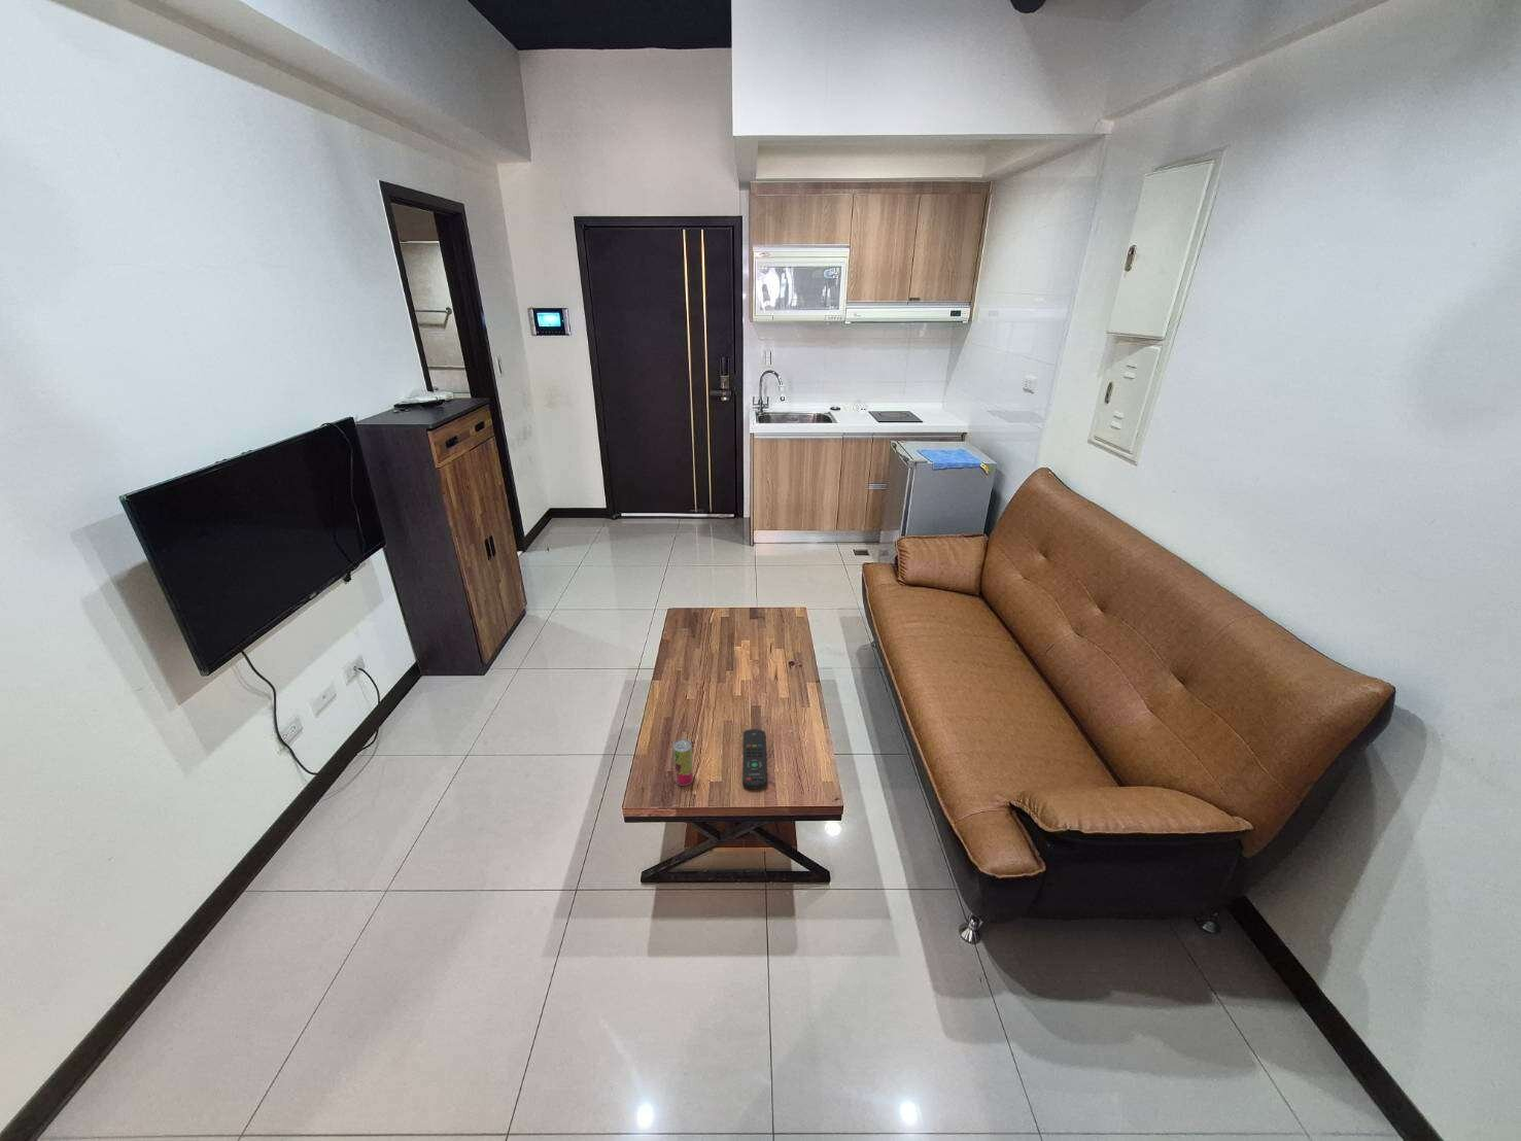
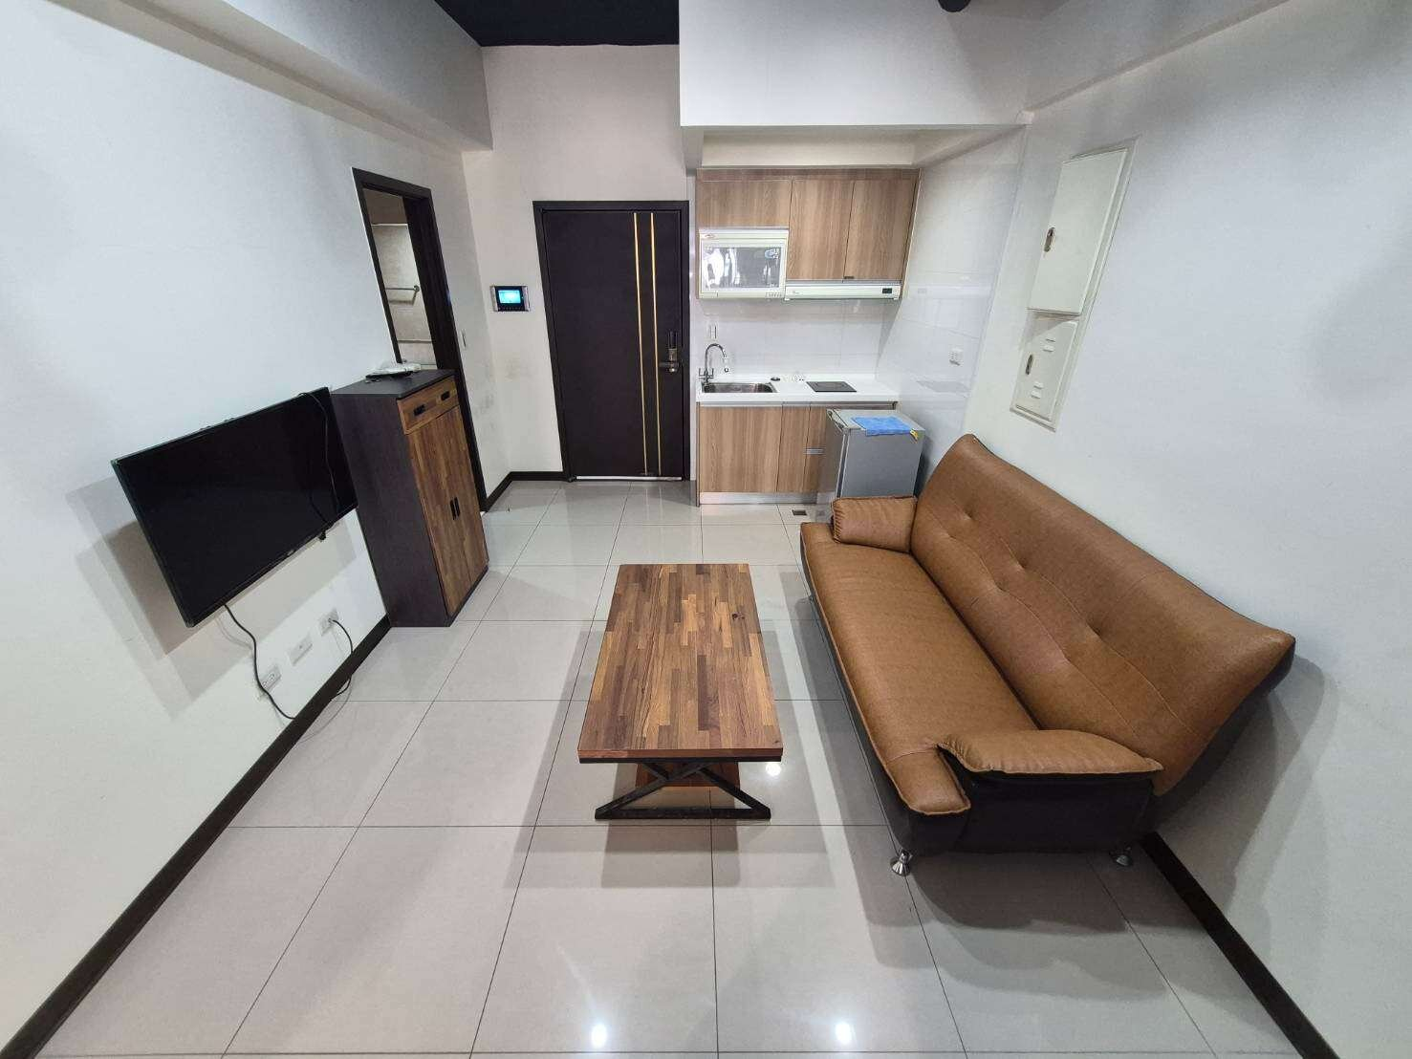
- remote control (754, 757)
- beverage can (683, 762)
